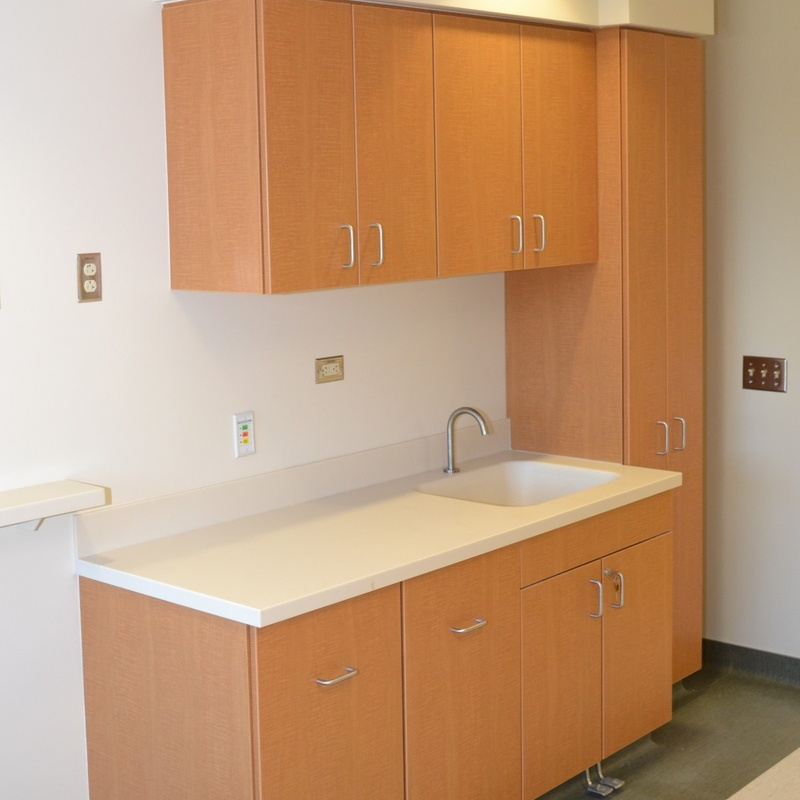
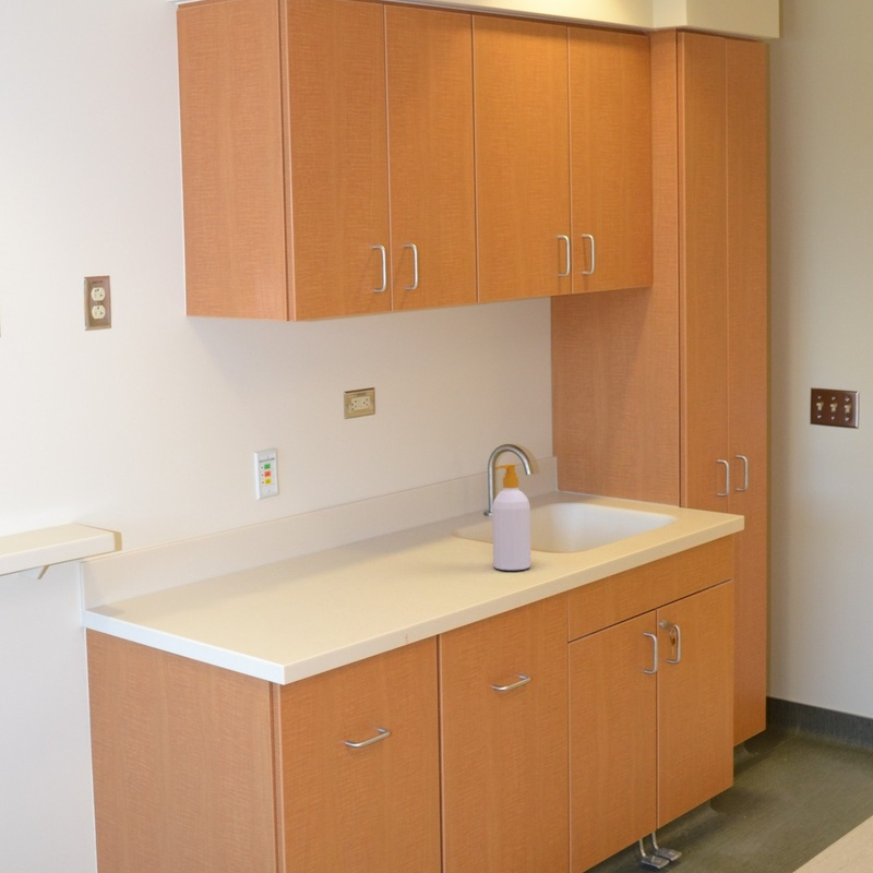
+ soap bottle (510, 515)
